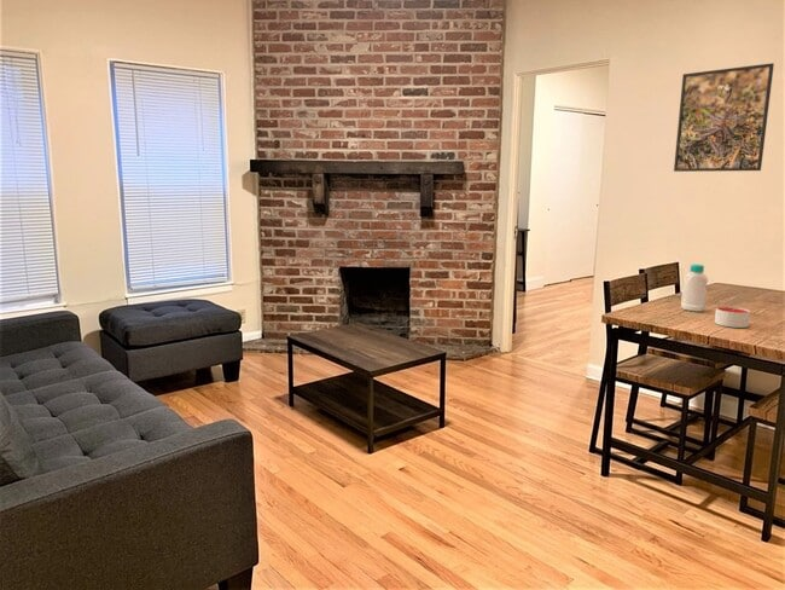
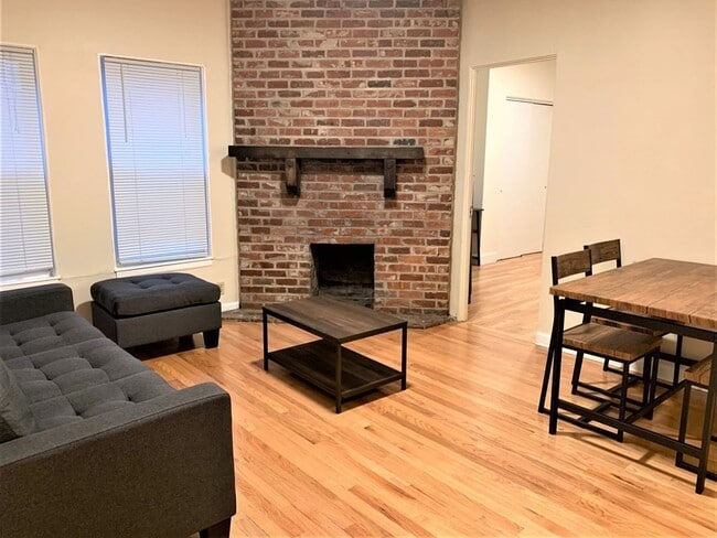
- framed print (720, 120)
- bottle (694, 287)
- candle (732, 316)
